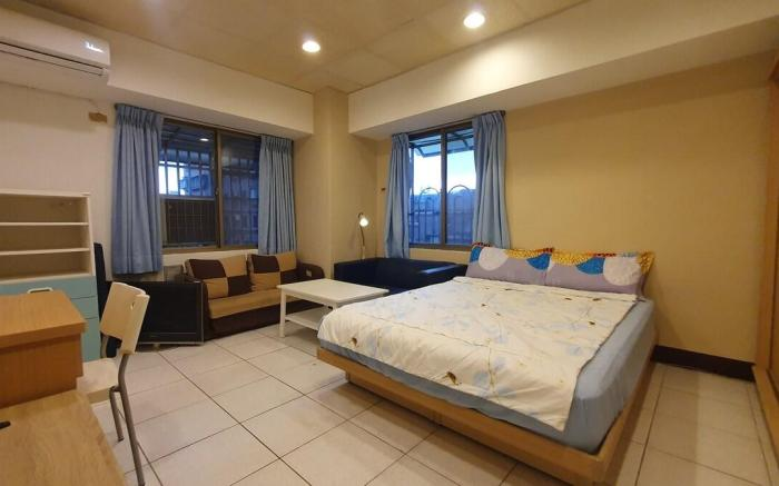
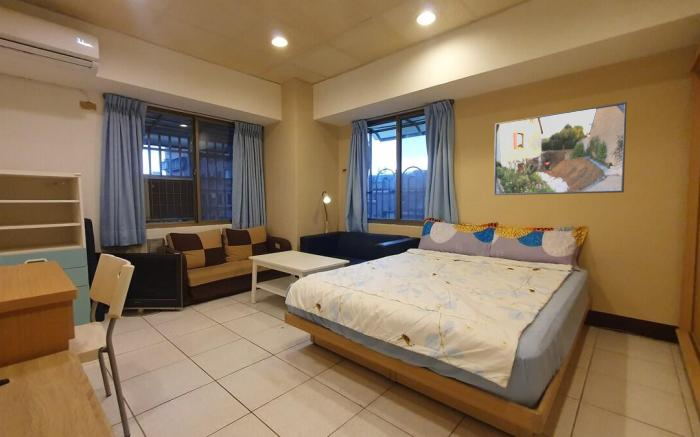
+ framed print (552, 154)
